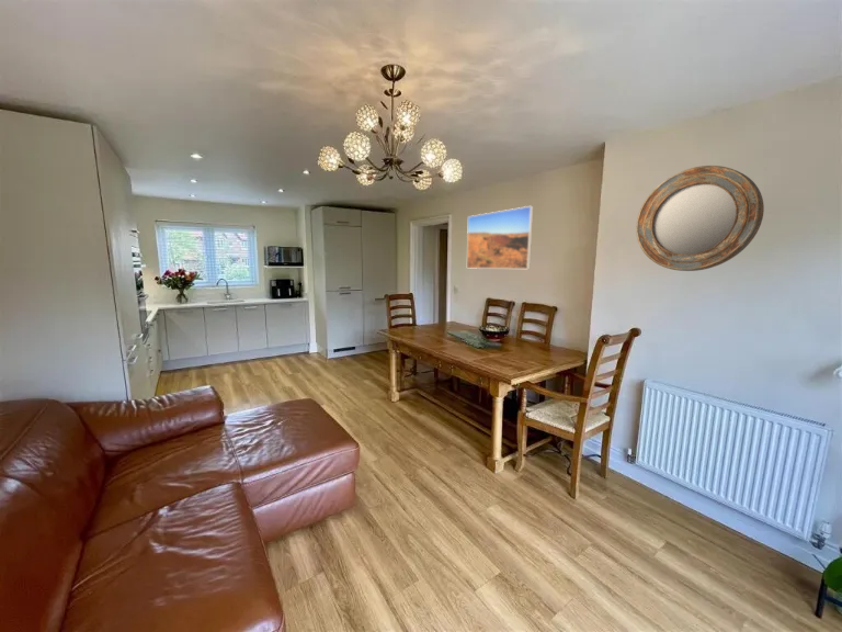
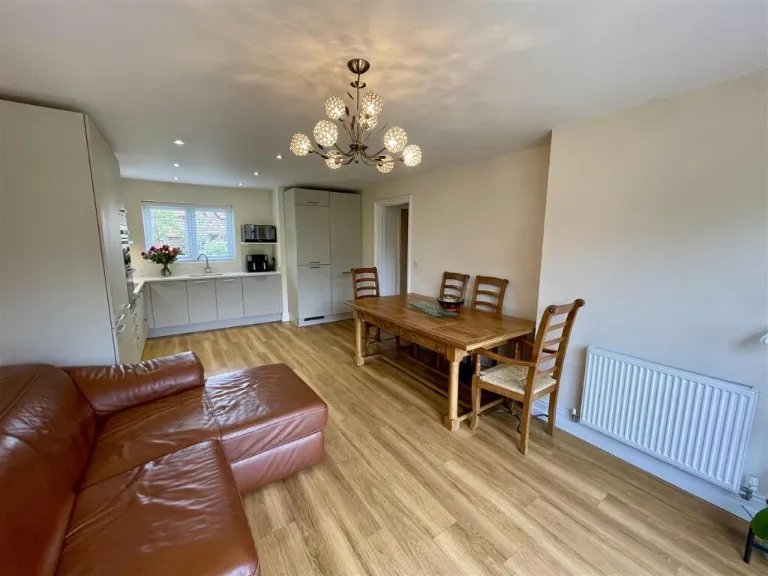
- home mirror (692, 219)
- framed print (496, 240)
